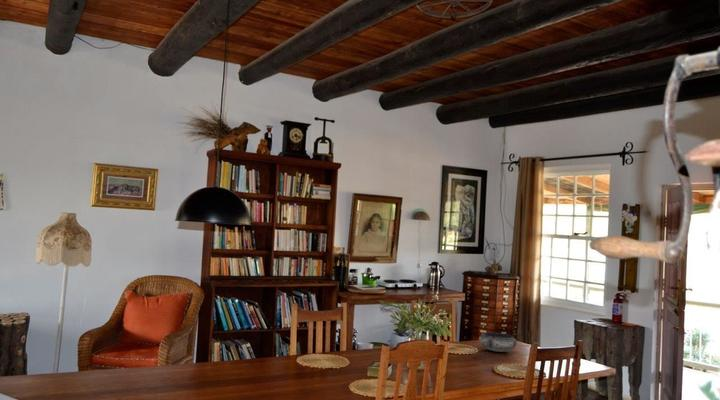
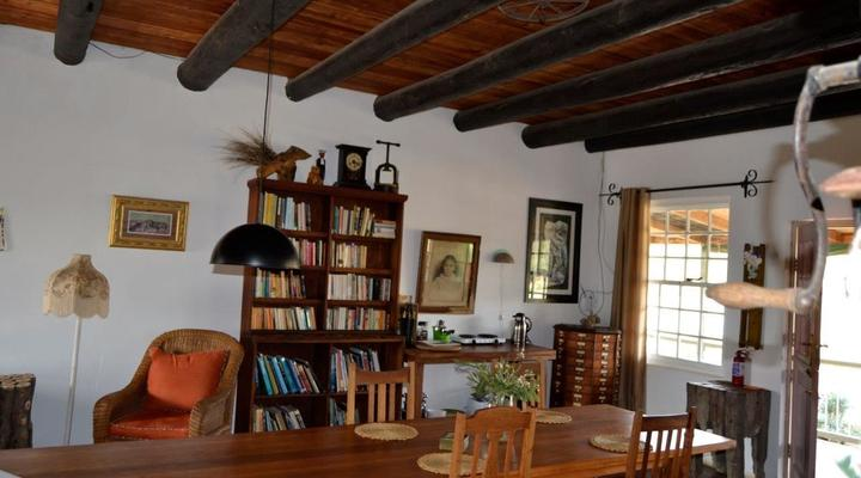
- bowl (497, 343)
